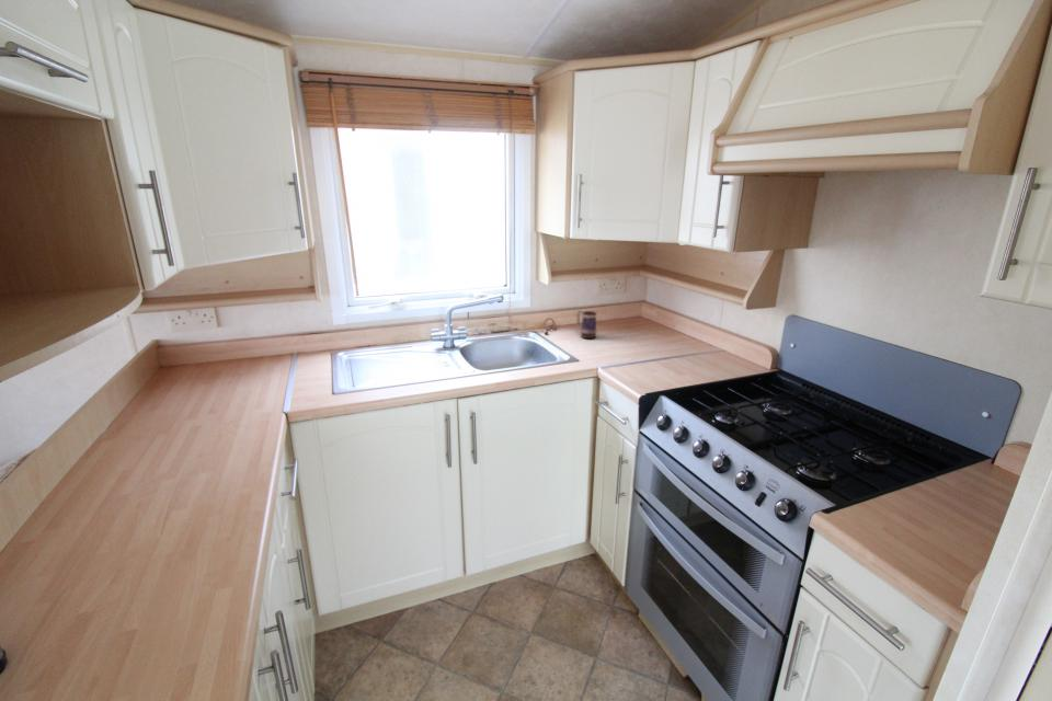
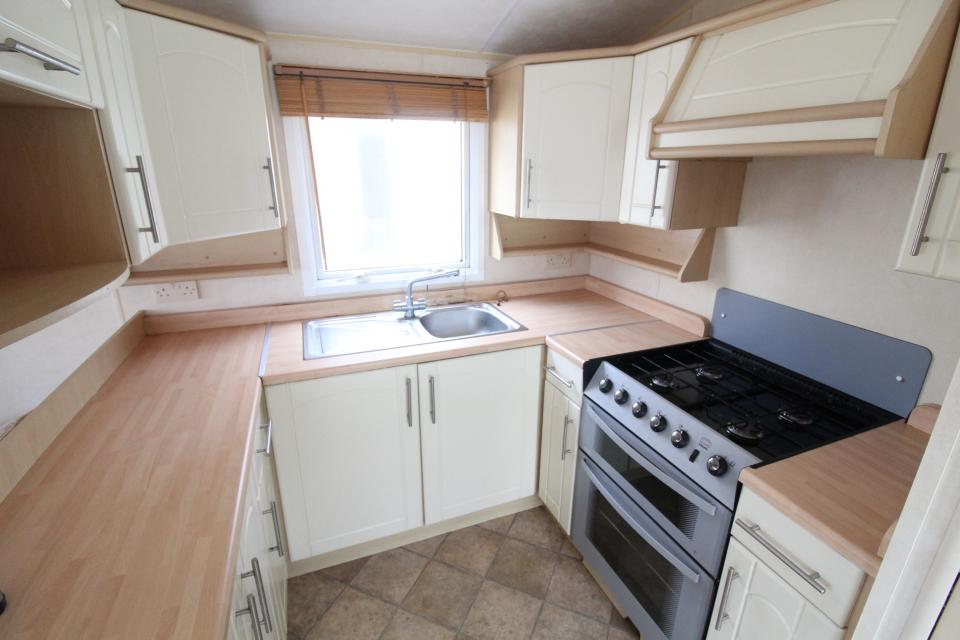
- mug (586, 323)
